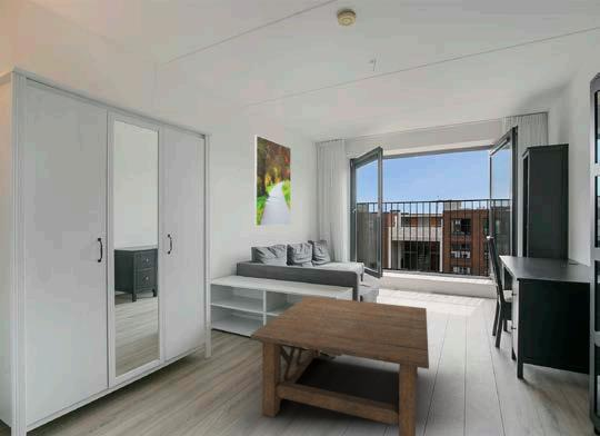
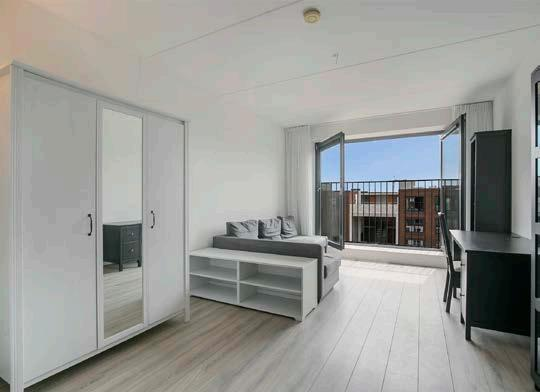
- coffee table (349, 355)
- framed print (273, 184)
